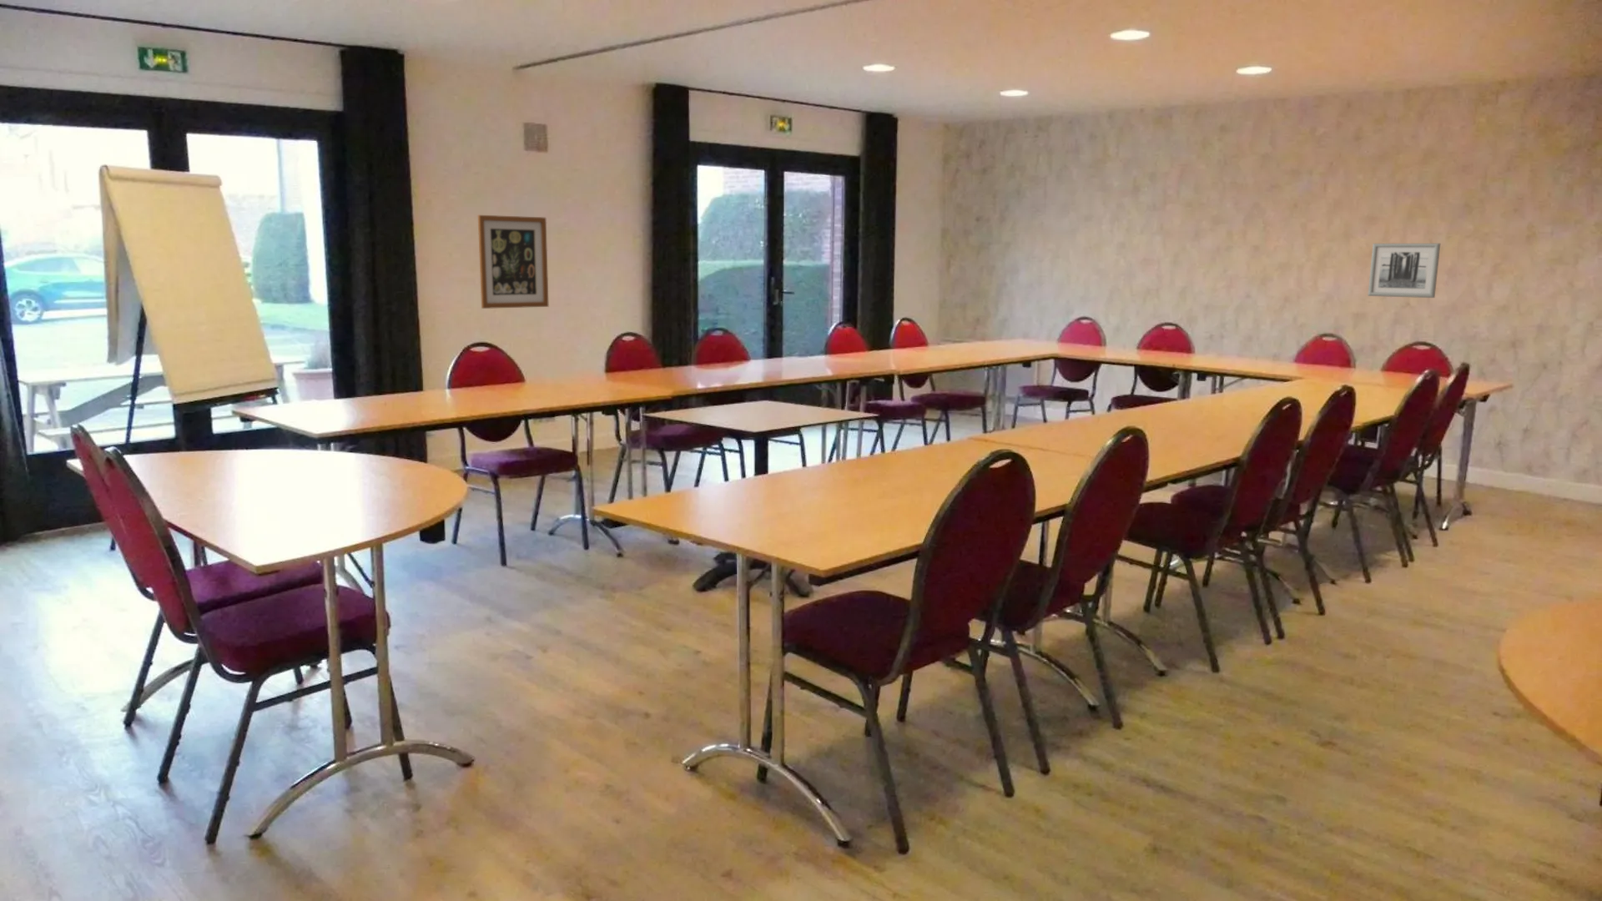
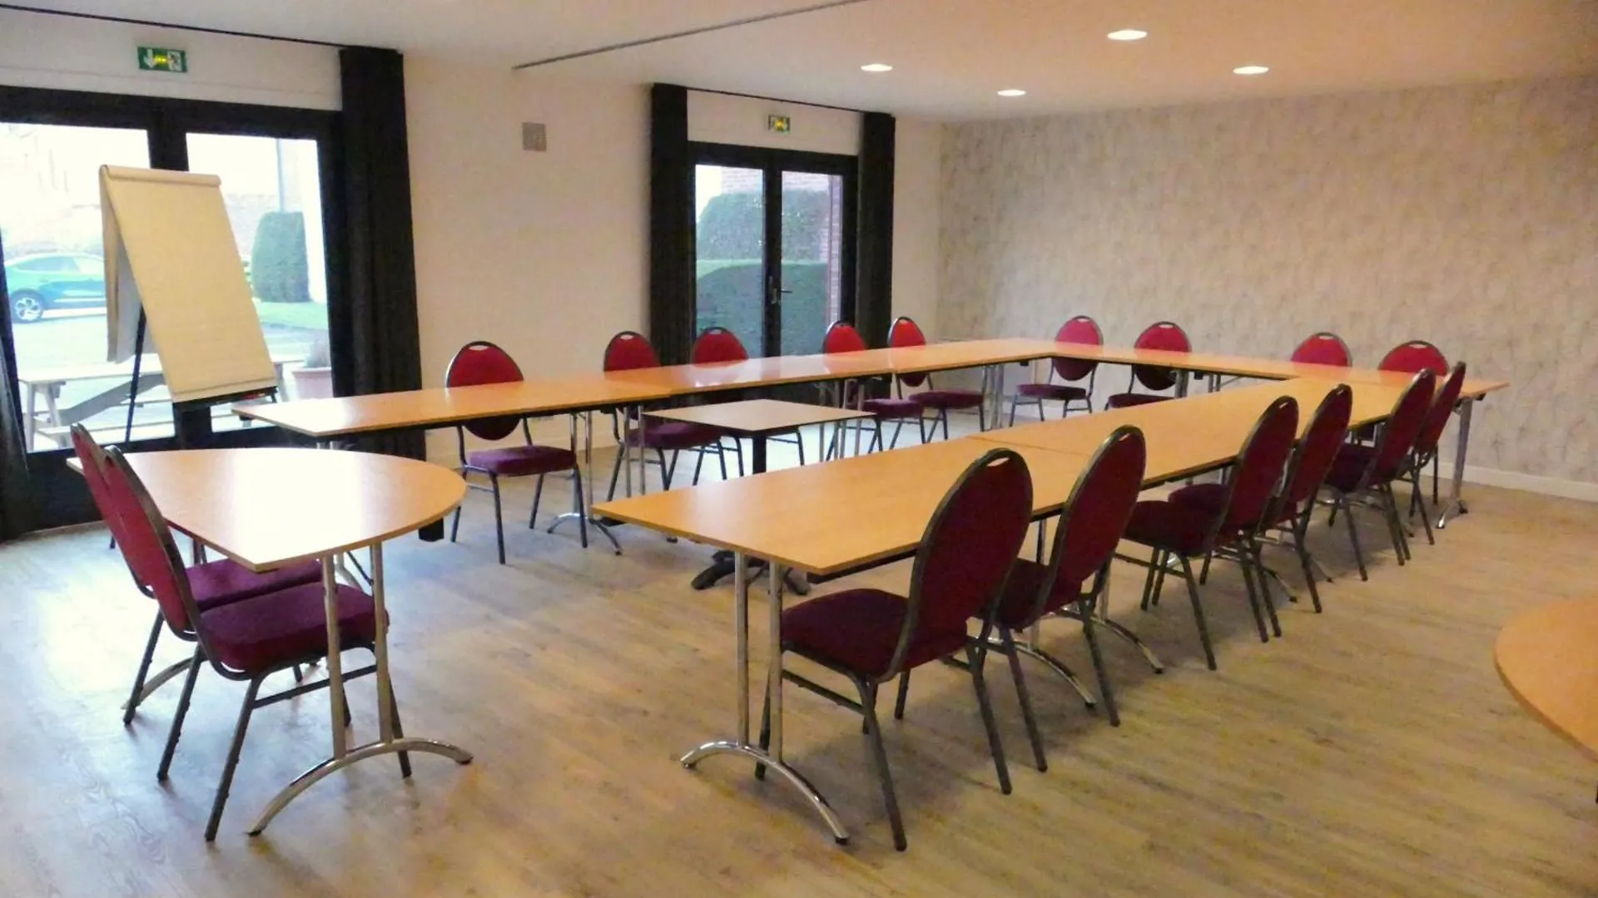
- wall art (1403, 270)
- wall art (514, 262)
